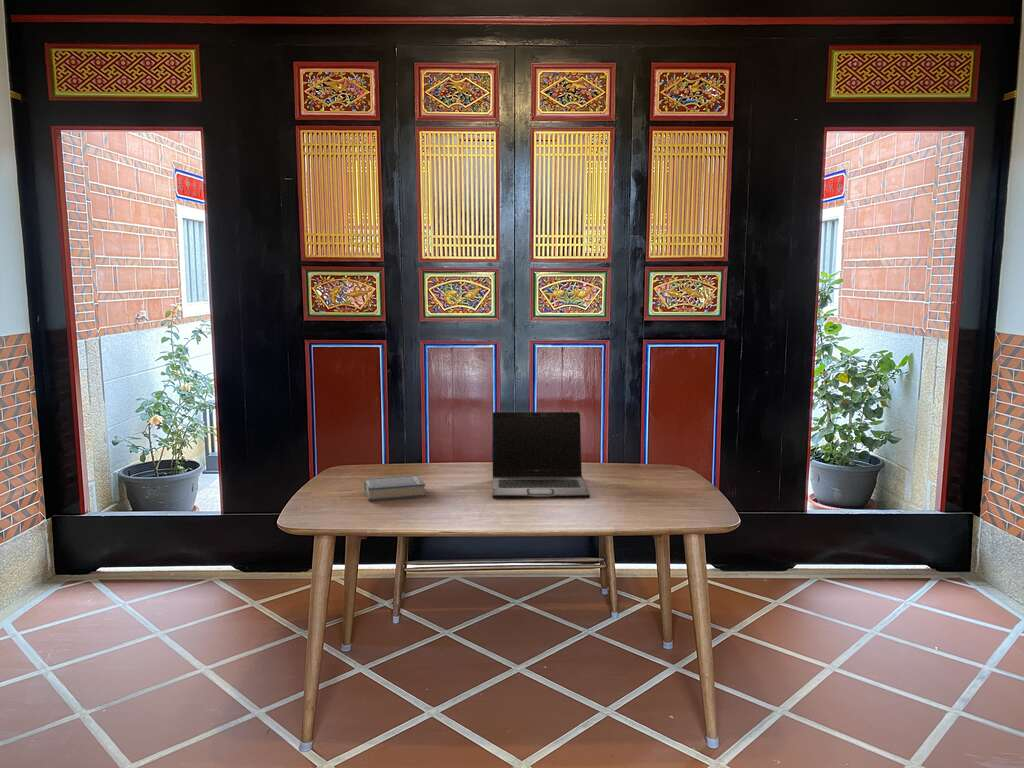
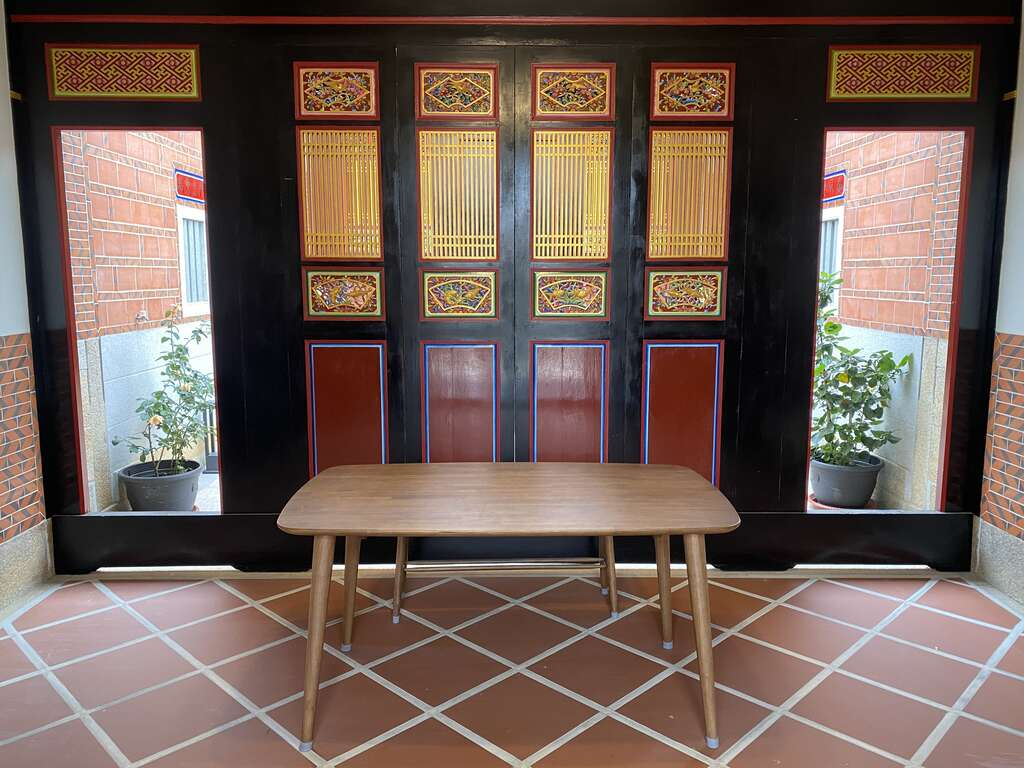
- laptop (538, 452)
- hardback book (394, 487)
